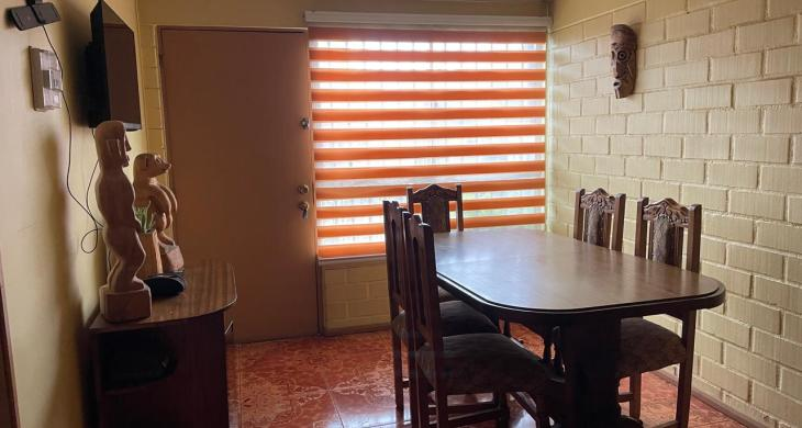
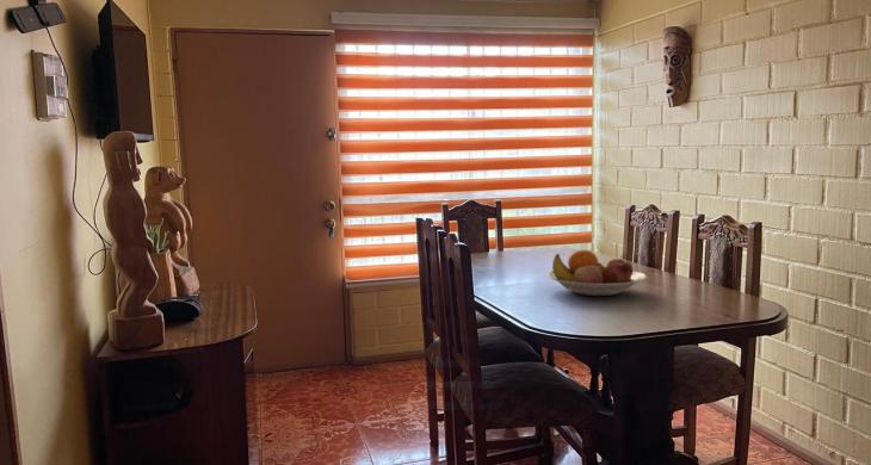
+ fruit bowl (595, 271)
